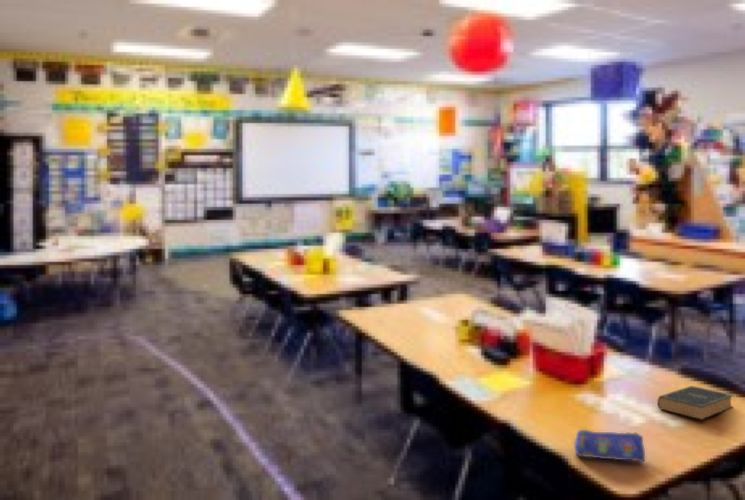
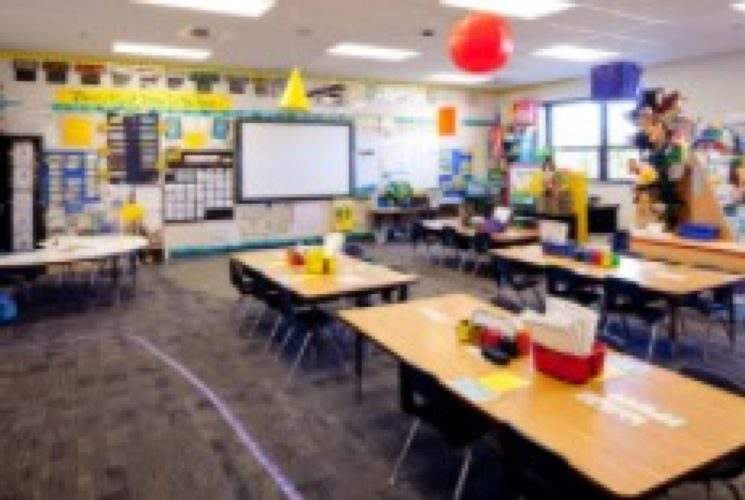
- pencil case (609, 444)
- book (695, 401)
